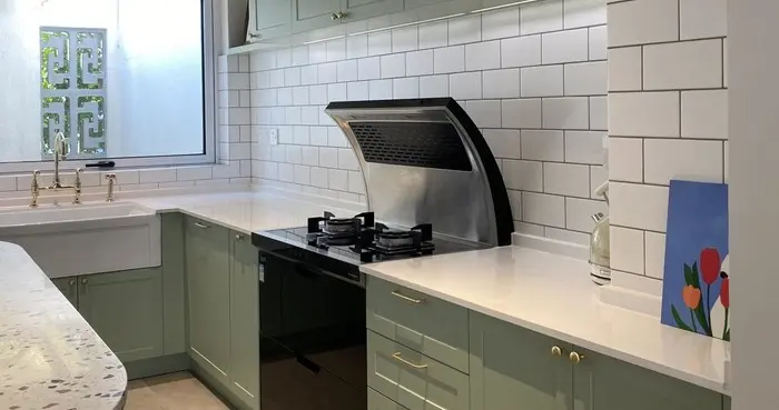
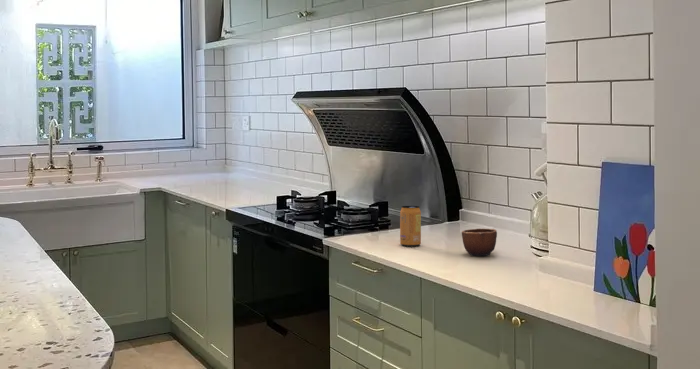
+ mug (479, 241)
+ beverage can (410, 225)
